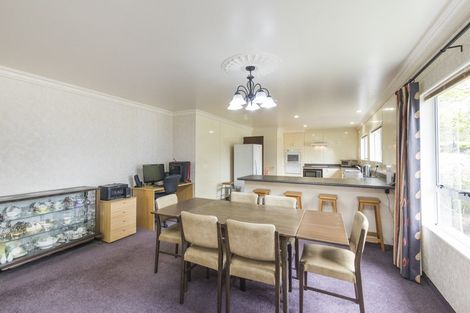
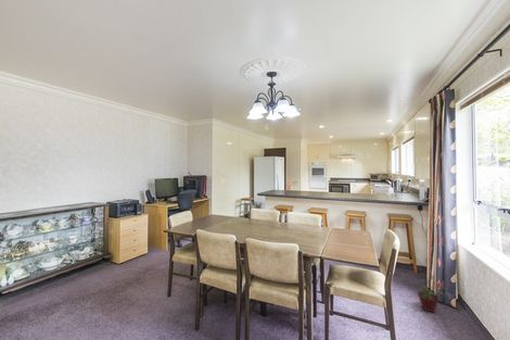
+ potted plant (433, 294)
